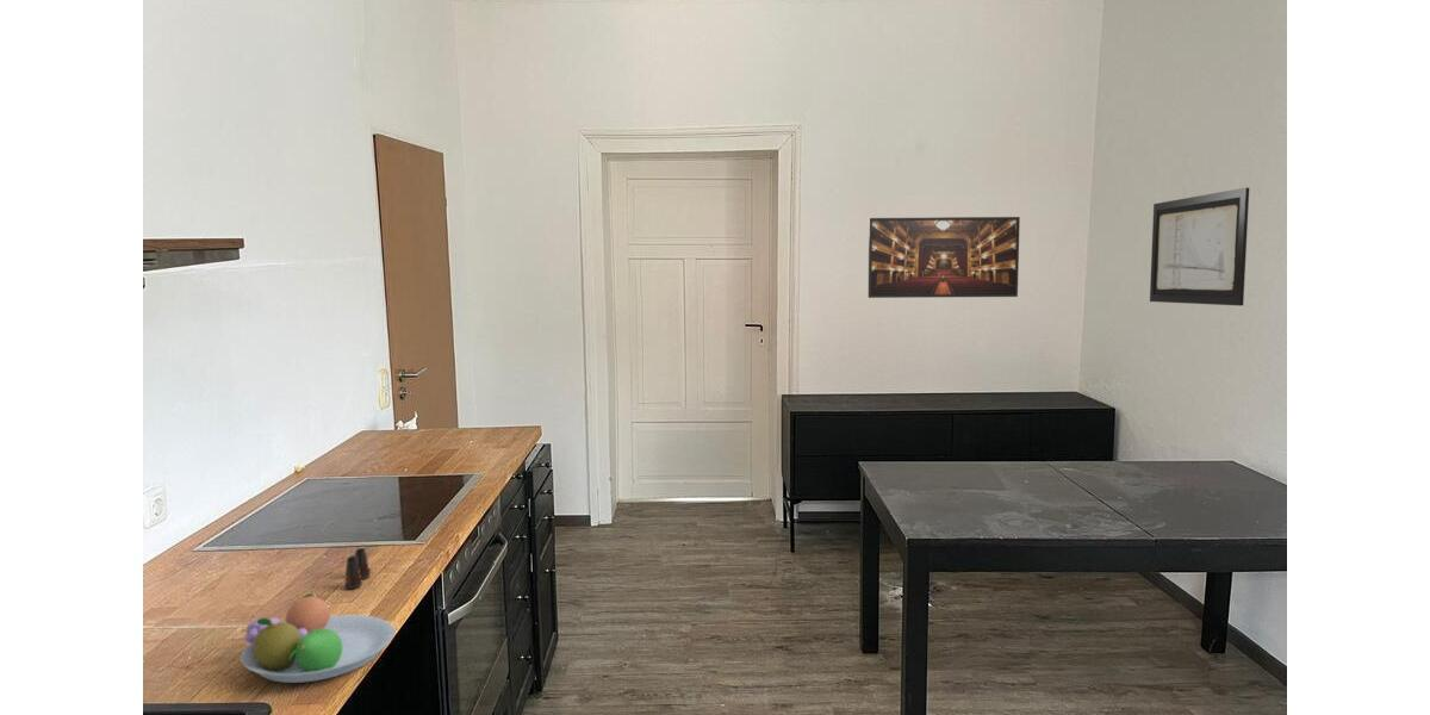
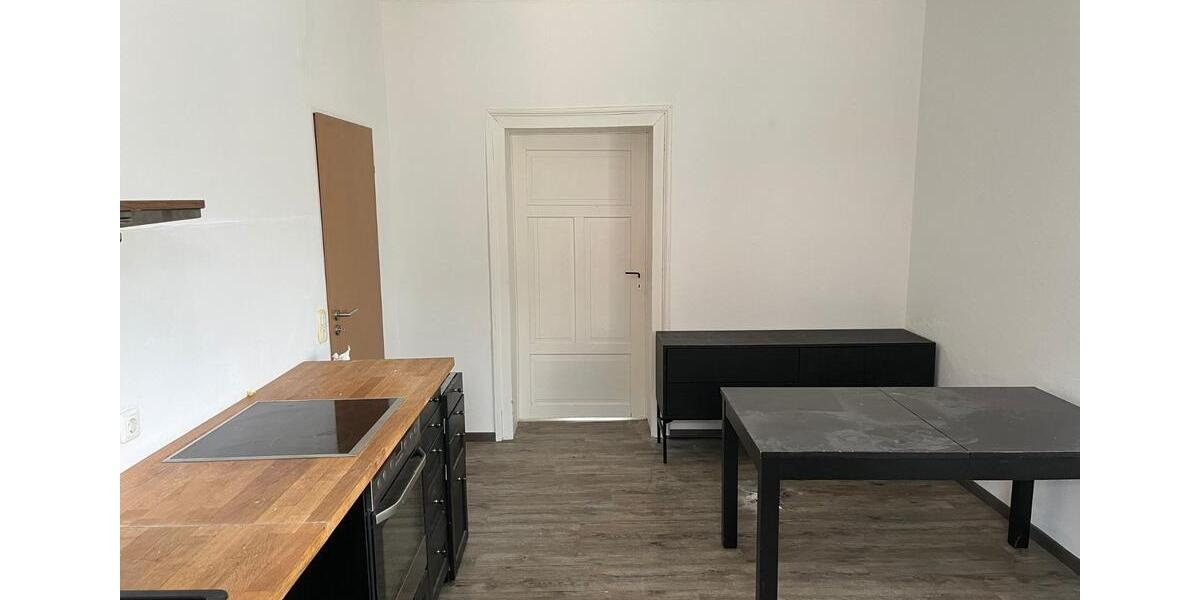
- wall art (1194, 250)
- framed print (943, 257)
- salt shaker (358, 565)
- fruit bowl (316, 632)
